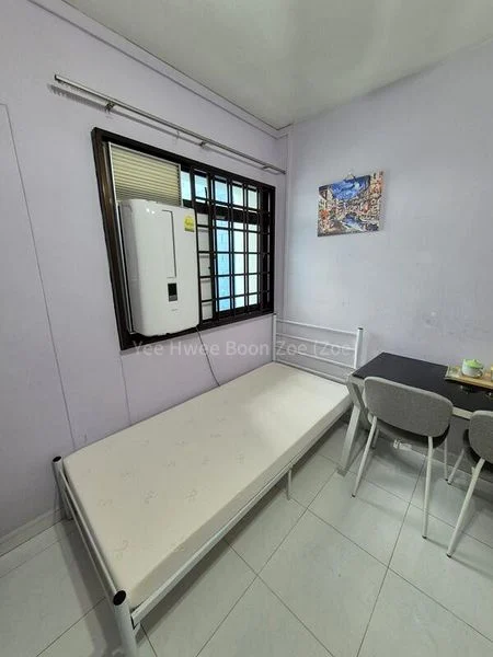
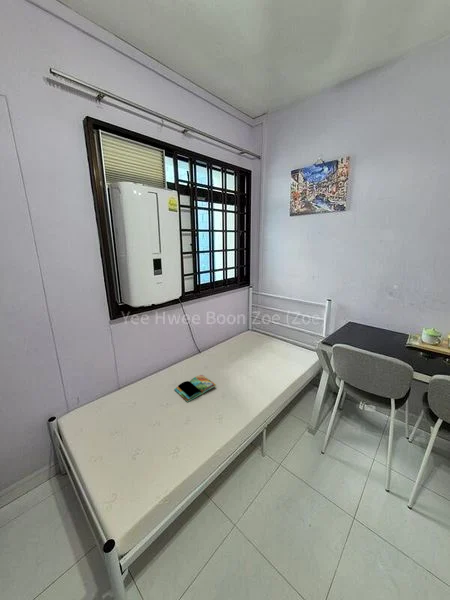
+ book (195, 386)
